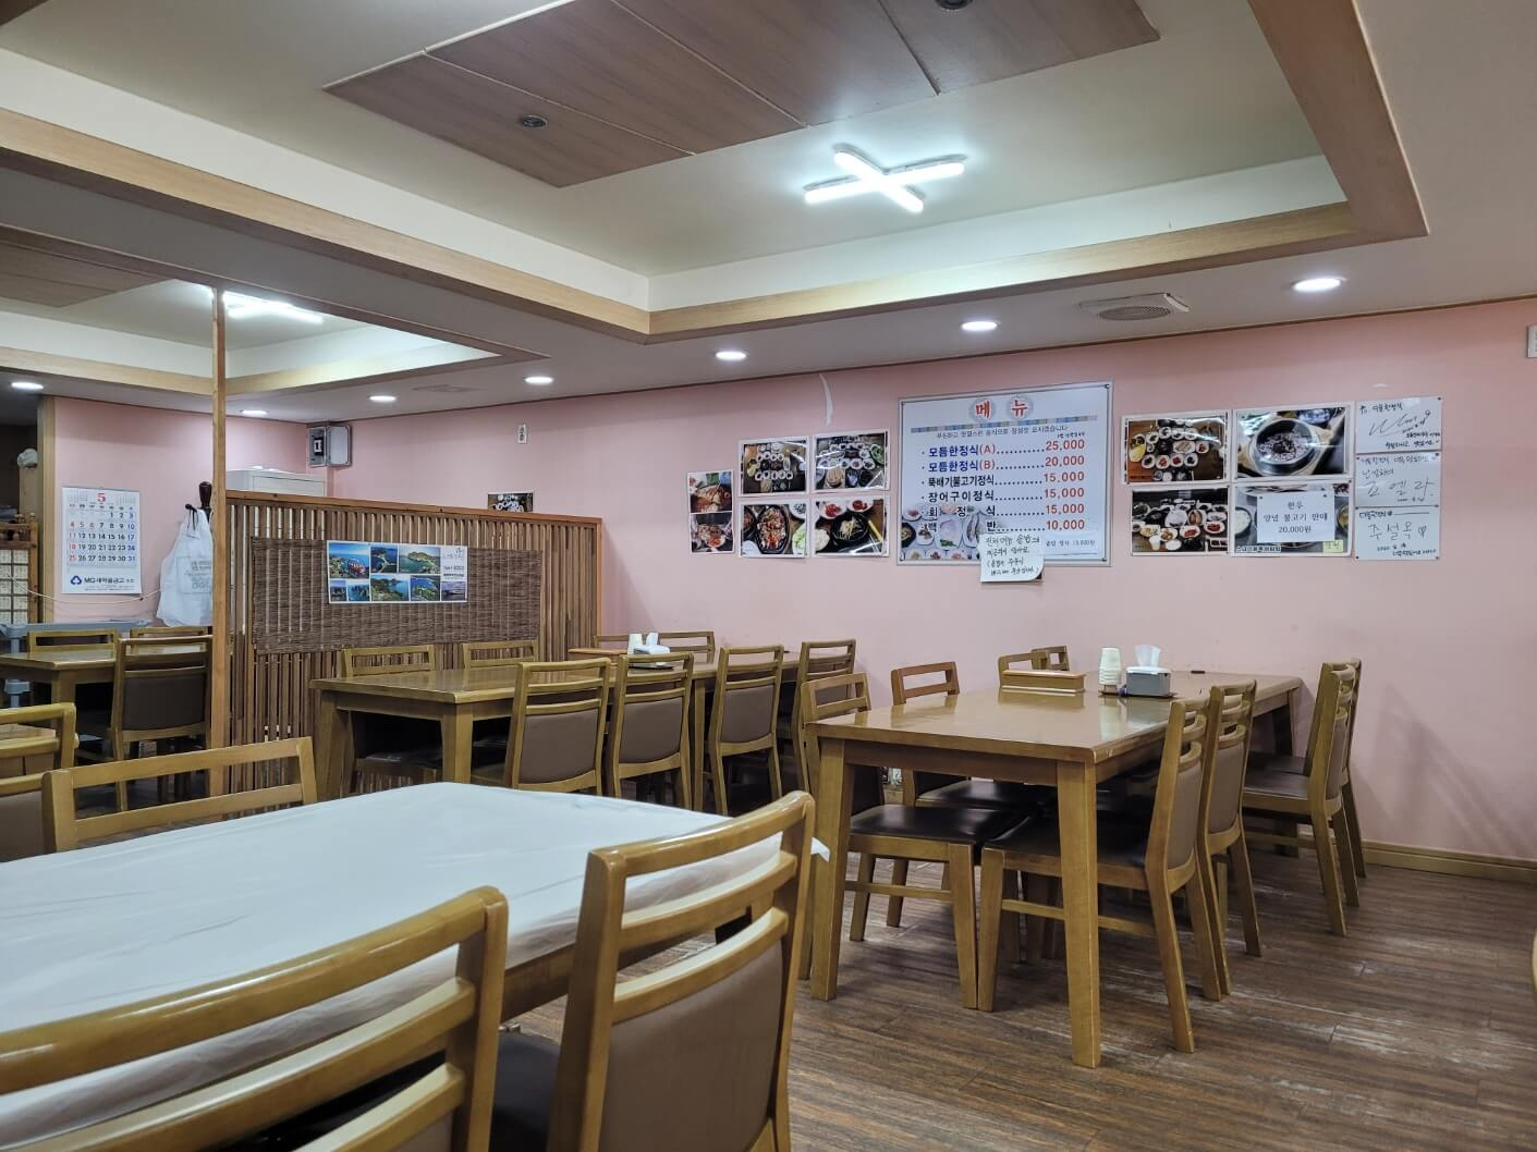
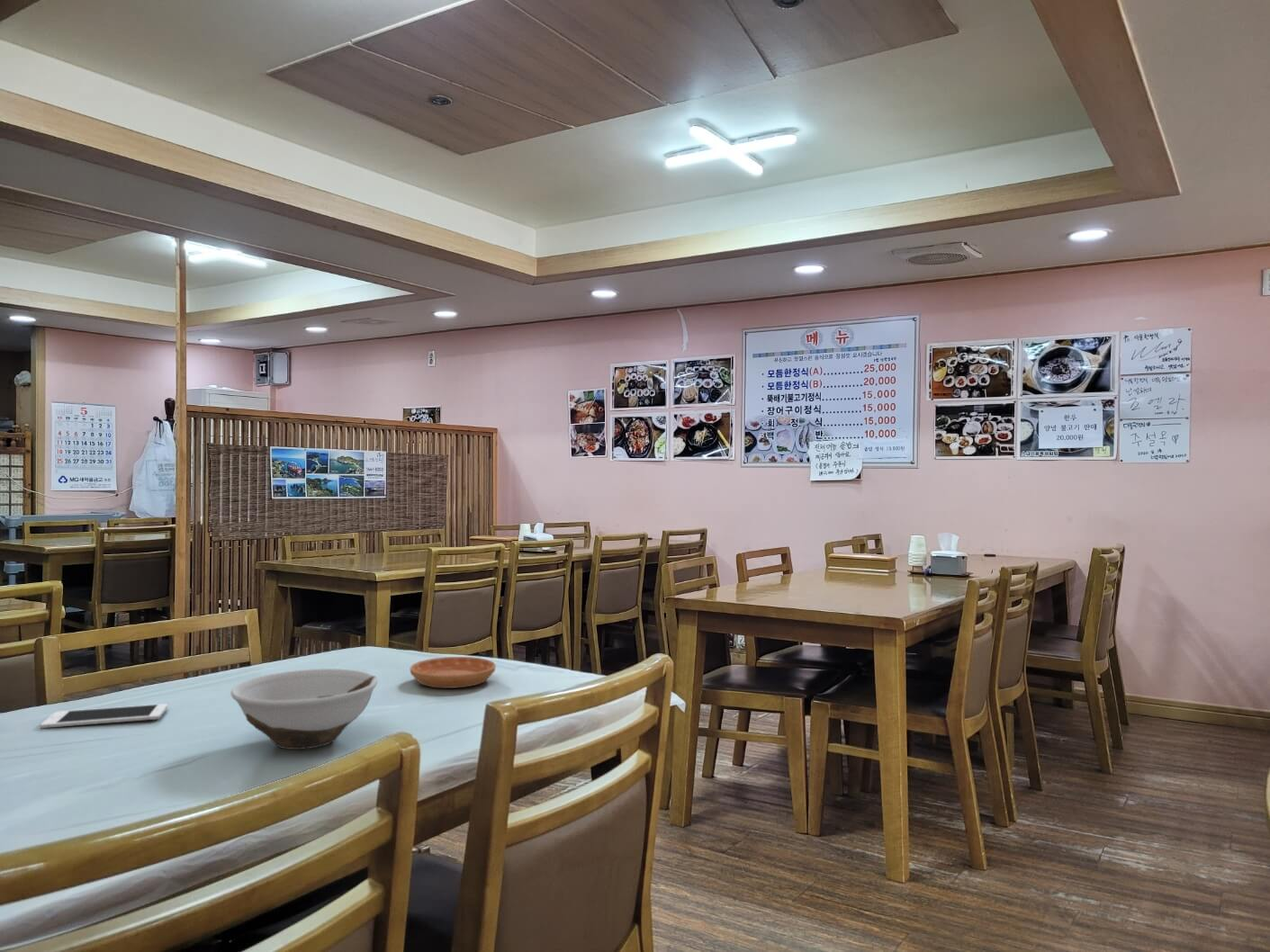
+ bowl (306, 712)
+ cell phone (106, 715)
+ saucer (453, 672)
